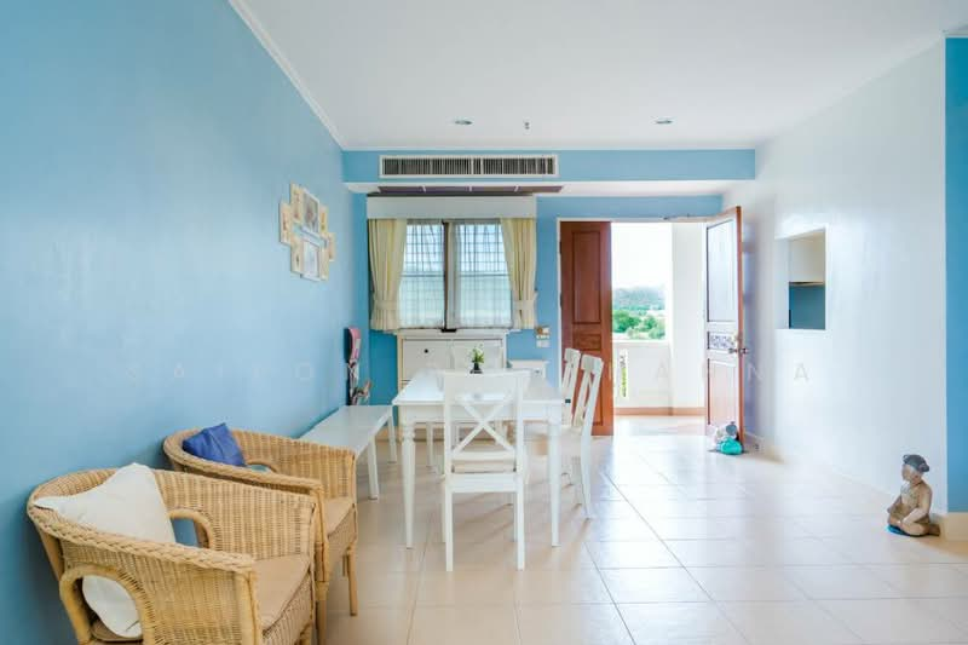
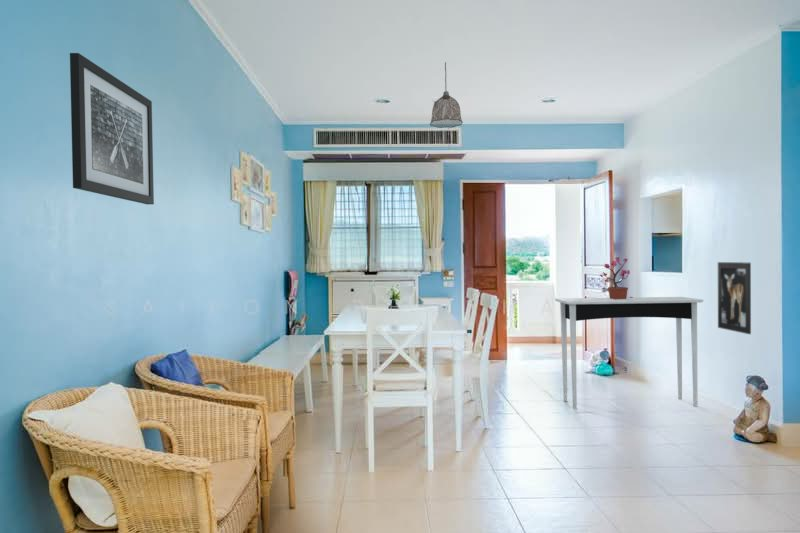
+ console table (622, 317)
+ wall art (117, 138)
+ pendant lamp (445, 93)
+ wall art (733, 296)
+ potted plant (620, 275)
